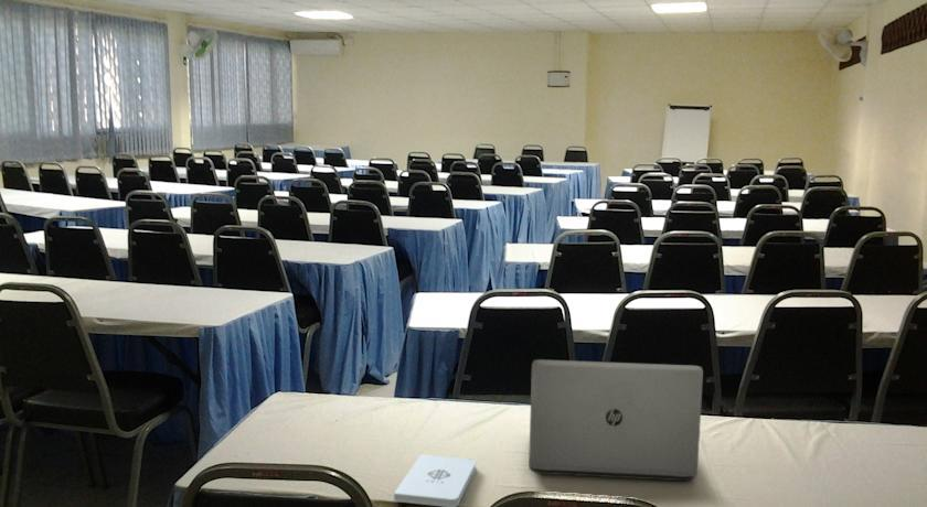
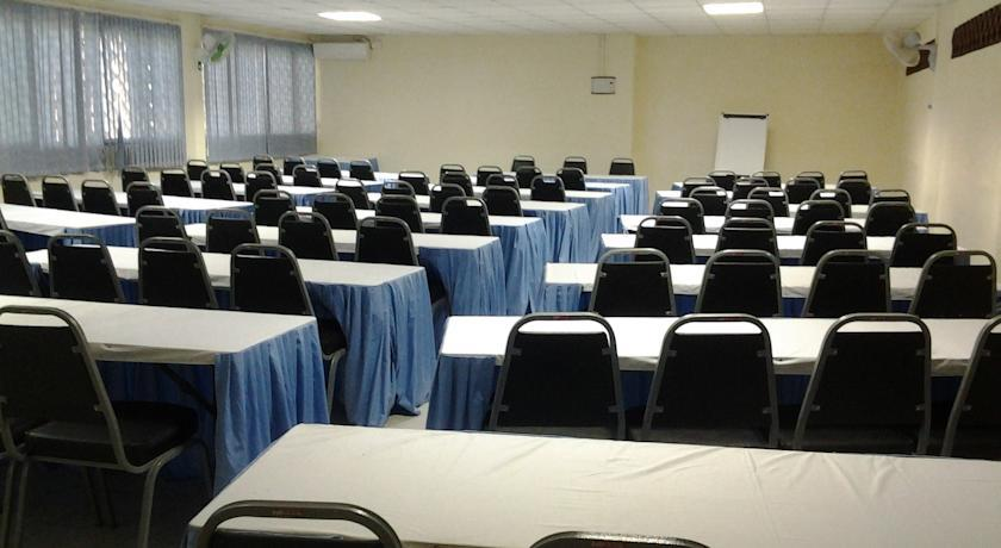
- laptop (609, 403)
- notepad (437, 479)
